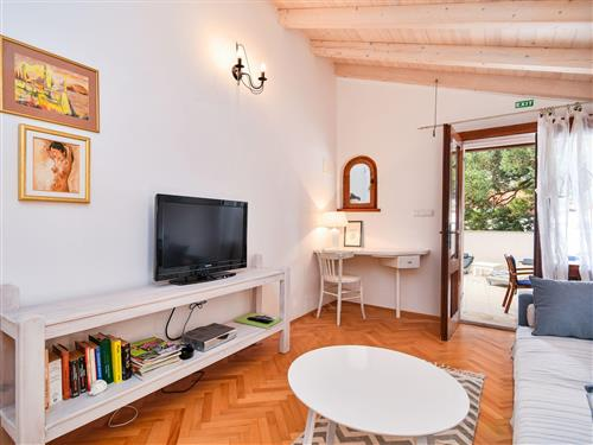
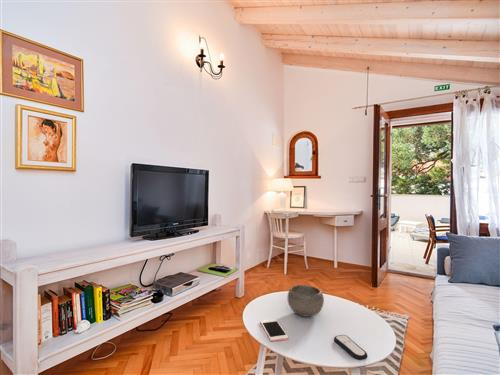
+ remote control (350, 346)
+ bowl (305, 301)
+ cell phone (273, 329)
